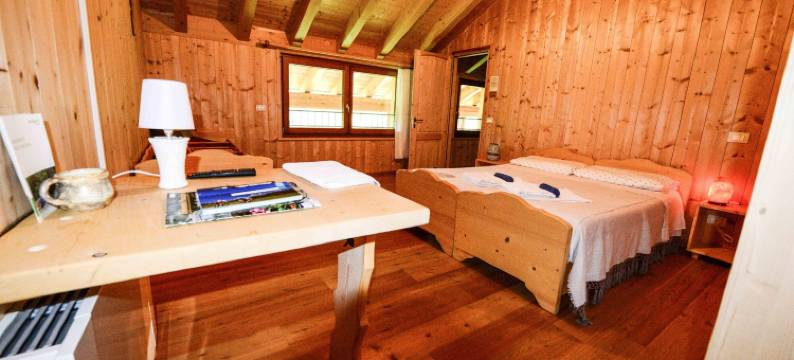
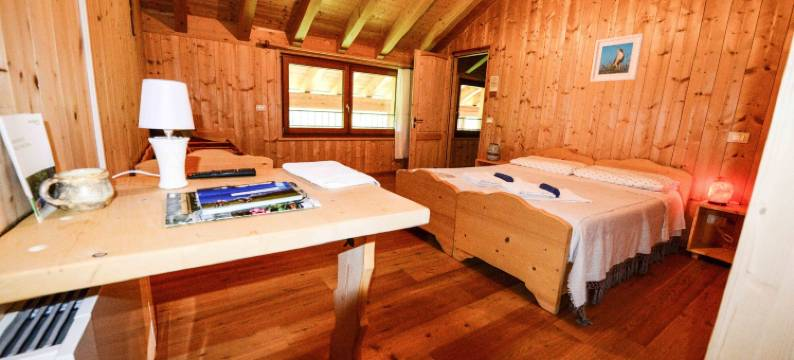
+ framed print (615, 59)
